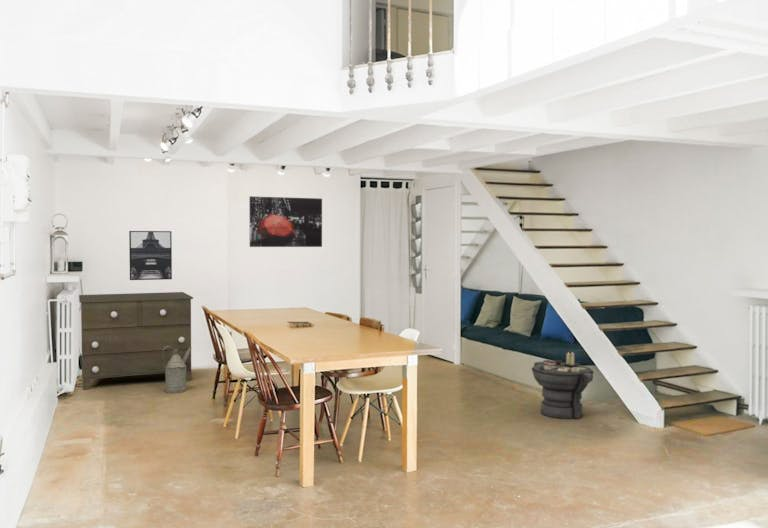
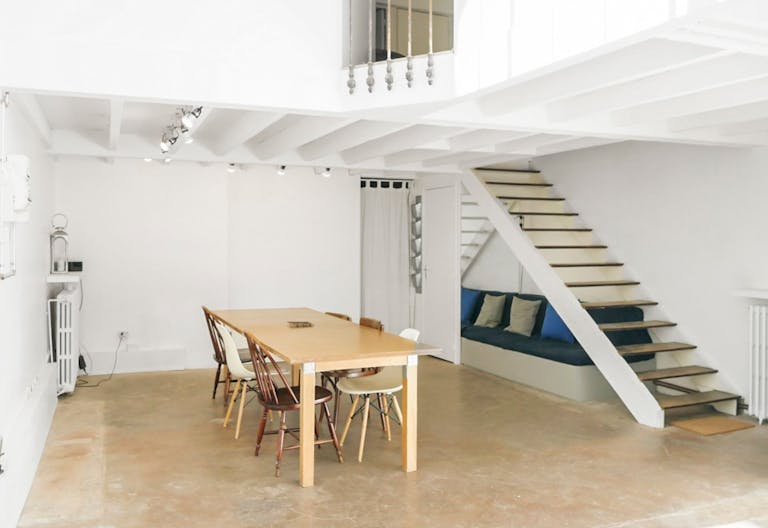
- wall art (150, 255)
- wall art (286, 222)
- dresser (135, 338)
- watering can (177, 368)
- side table (561, 383)
